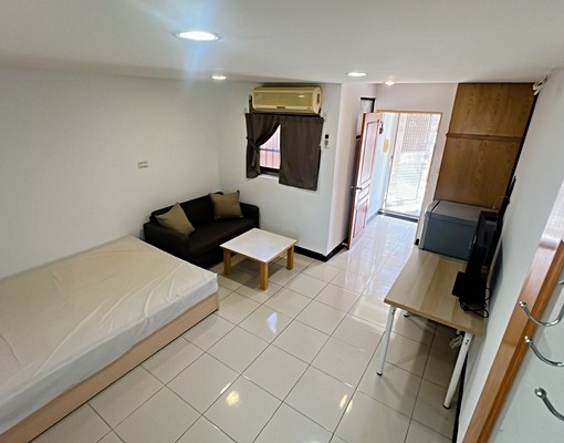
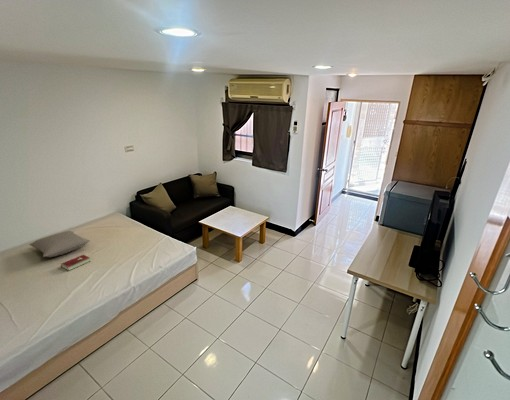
+ pillow (60, 243)
+ hardcover book (76, 262)
